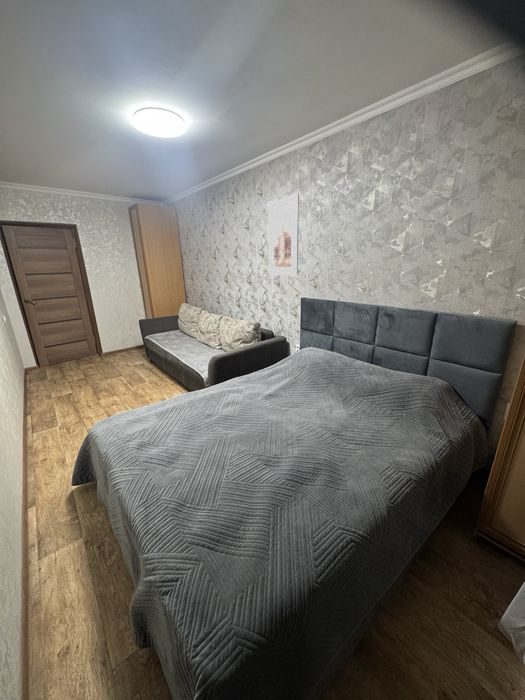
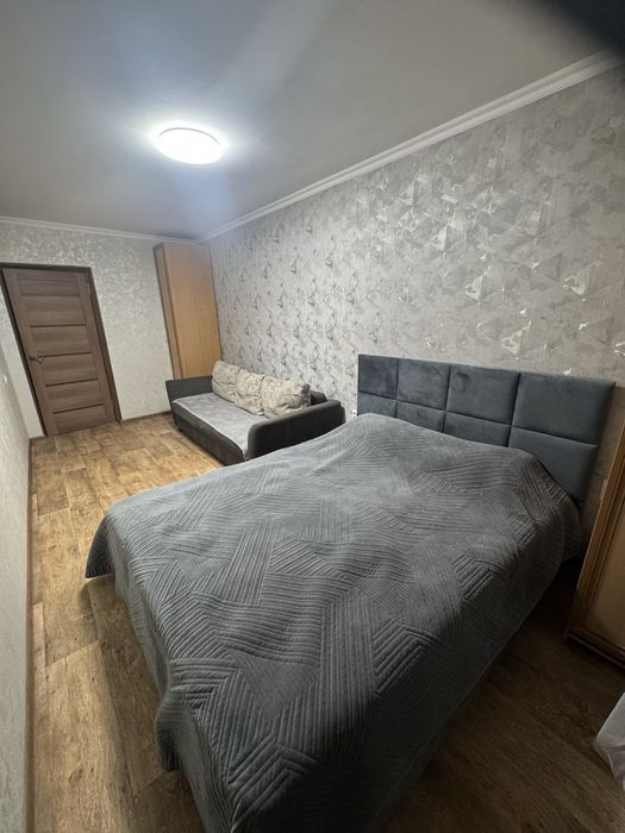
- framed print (282, 238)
